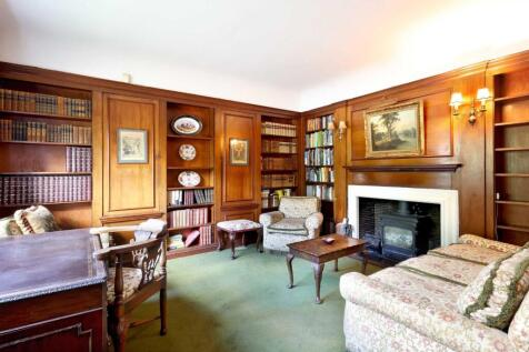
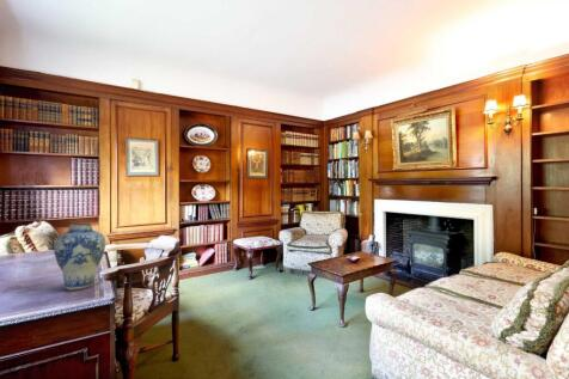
+ vase (80, 255)
